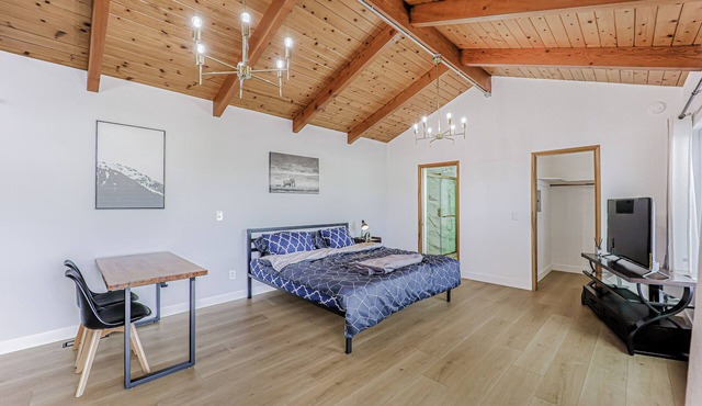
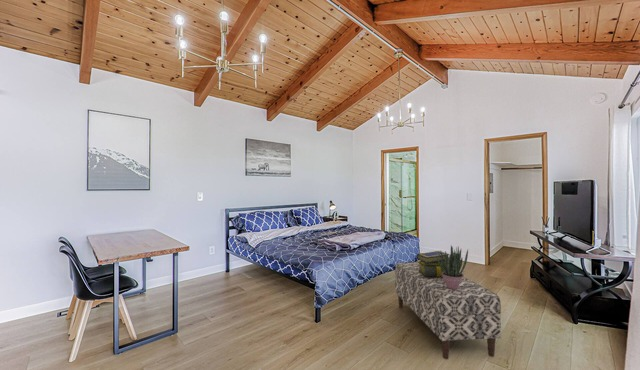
+ bench (438, 301)
+ potted plant (452, 266)
+ stack of books (434, 263)
